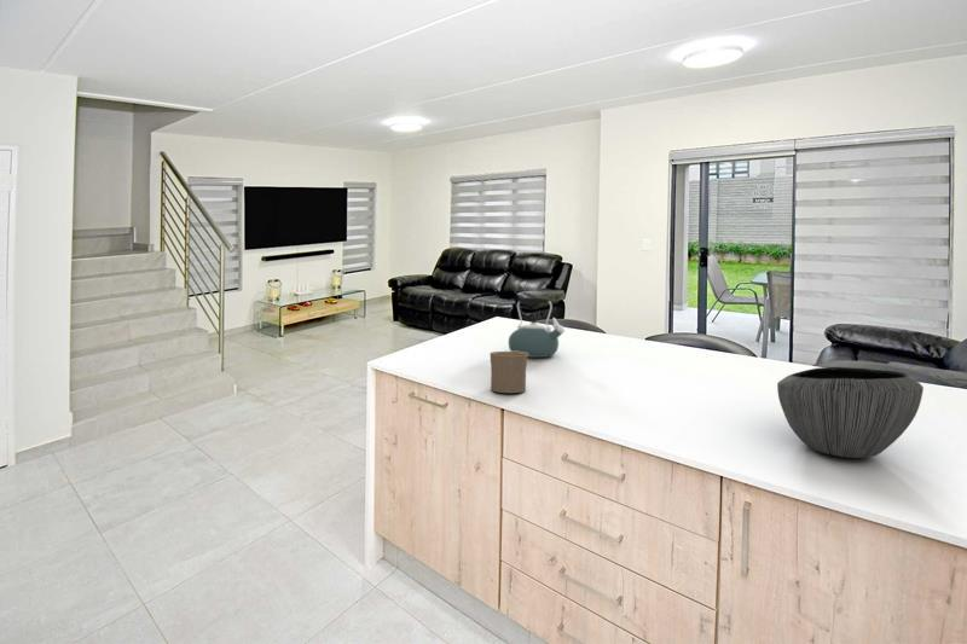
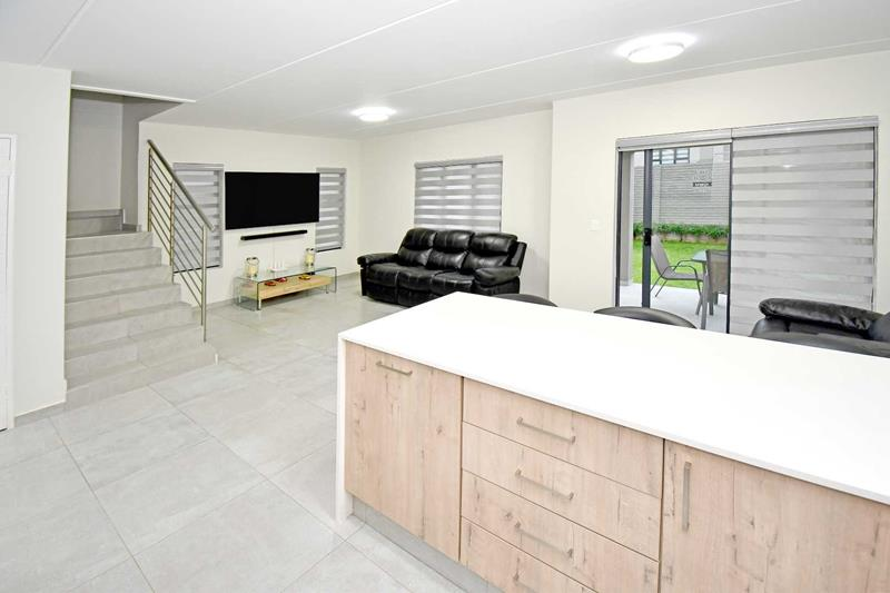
- cup (508, 371)
- bowl (844, 411)
- kettle (538, 326)
